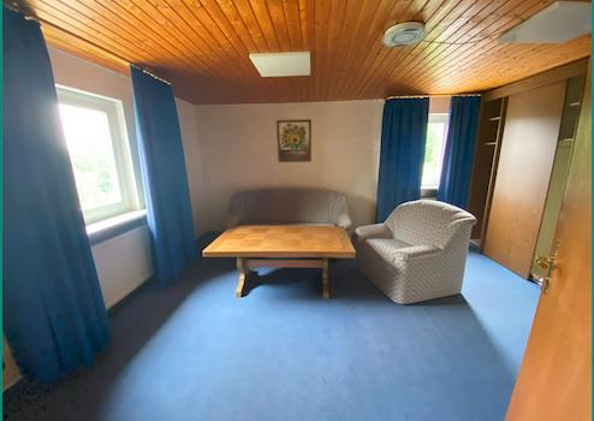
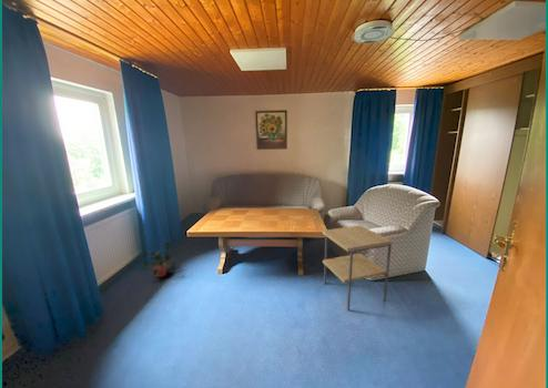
+ potted plant (161, 258)
+ side table (353, 264)
